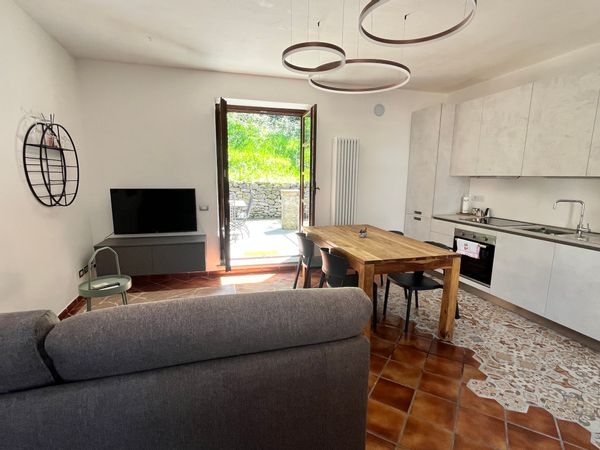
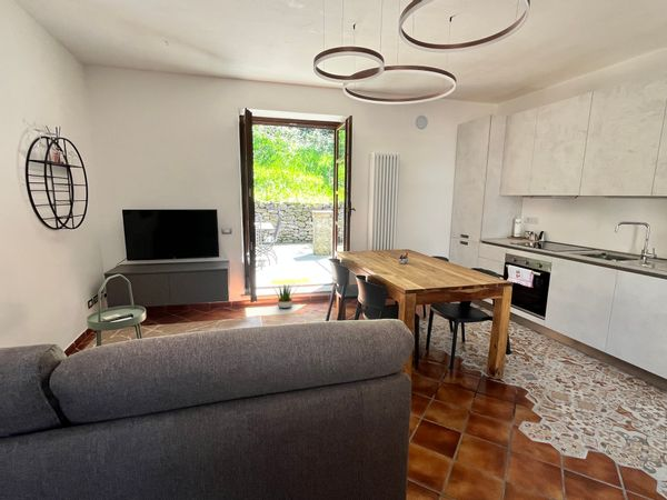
+ potted plant (285, 294)
